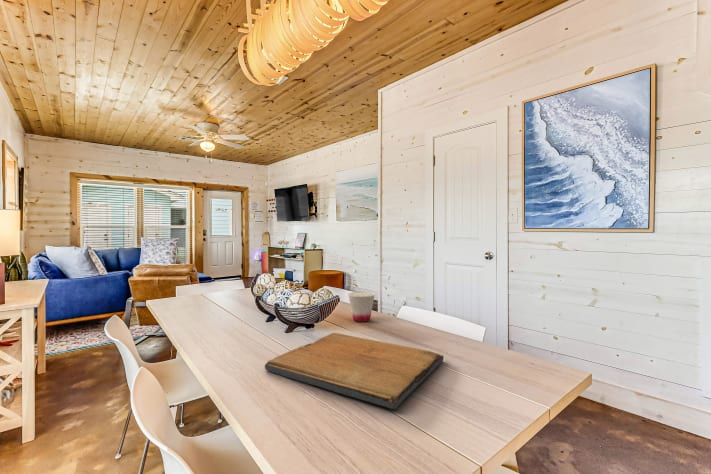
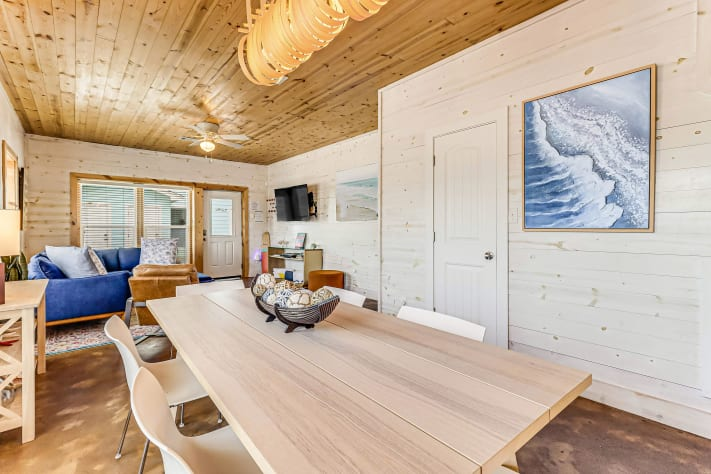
- cup (361, 307)
- religious icon (357, 360)
